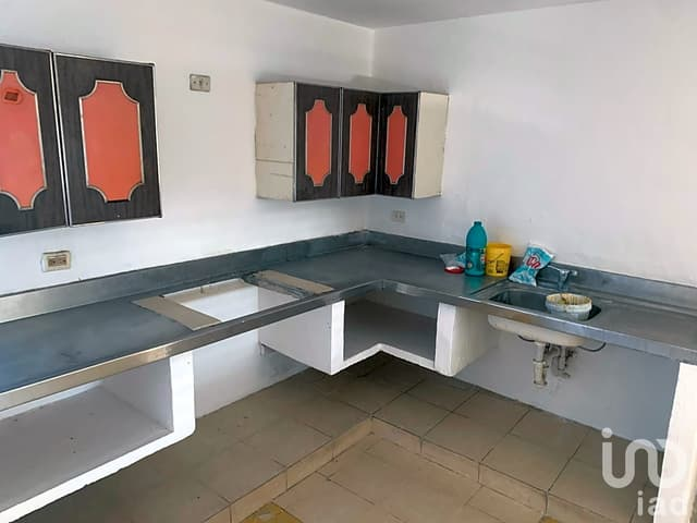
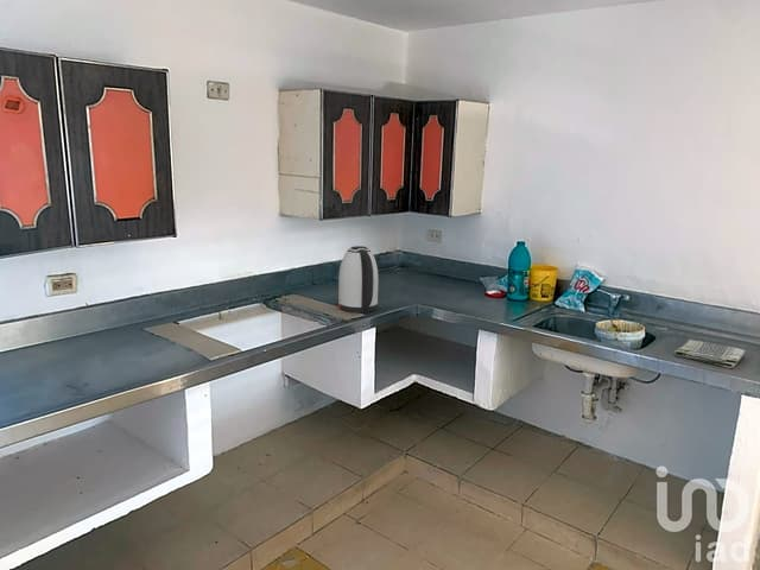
+ dish towel (710, 350)
+ kettle (361, 278)
